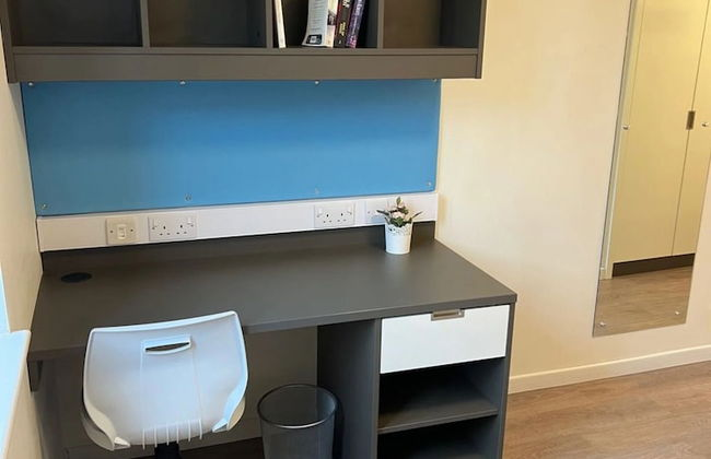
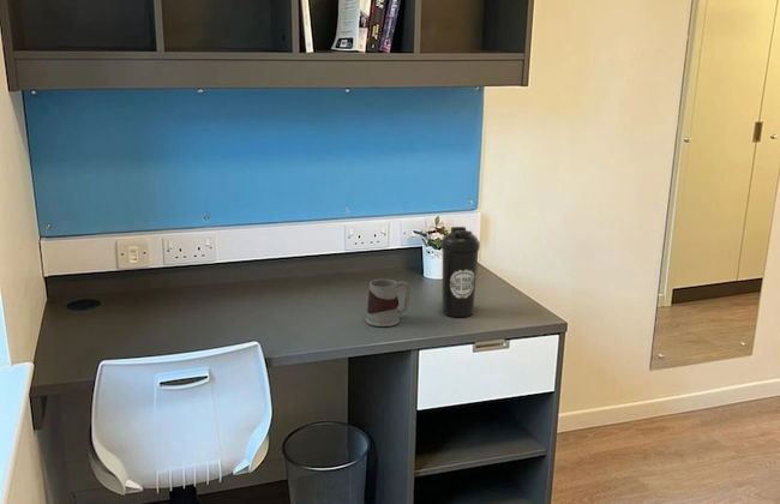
+ mug (388, 301)
+ water bottle (458, 270)
